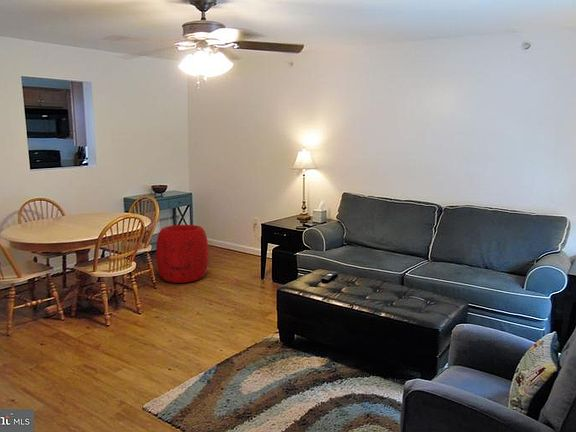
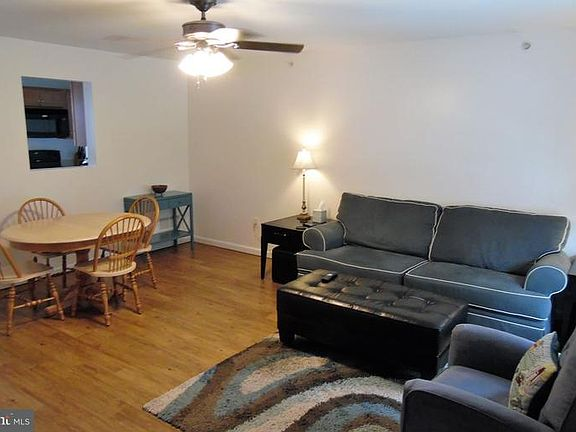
- pouf (182, 252)
